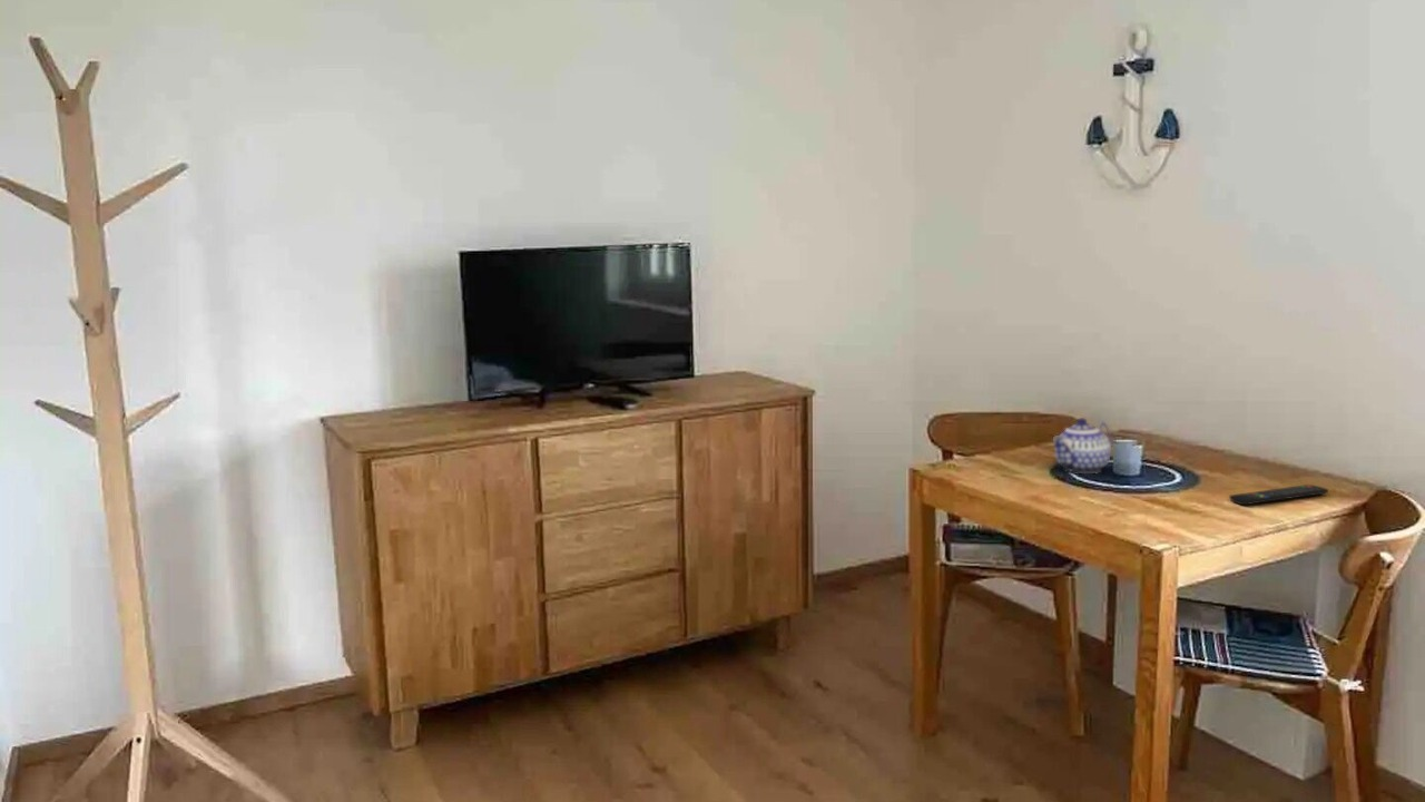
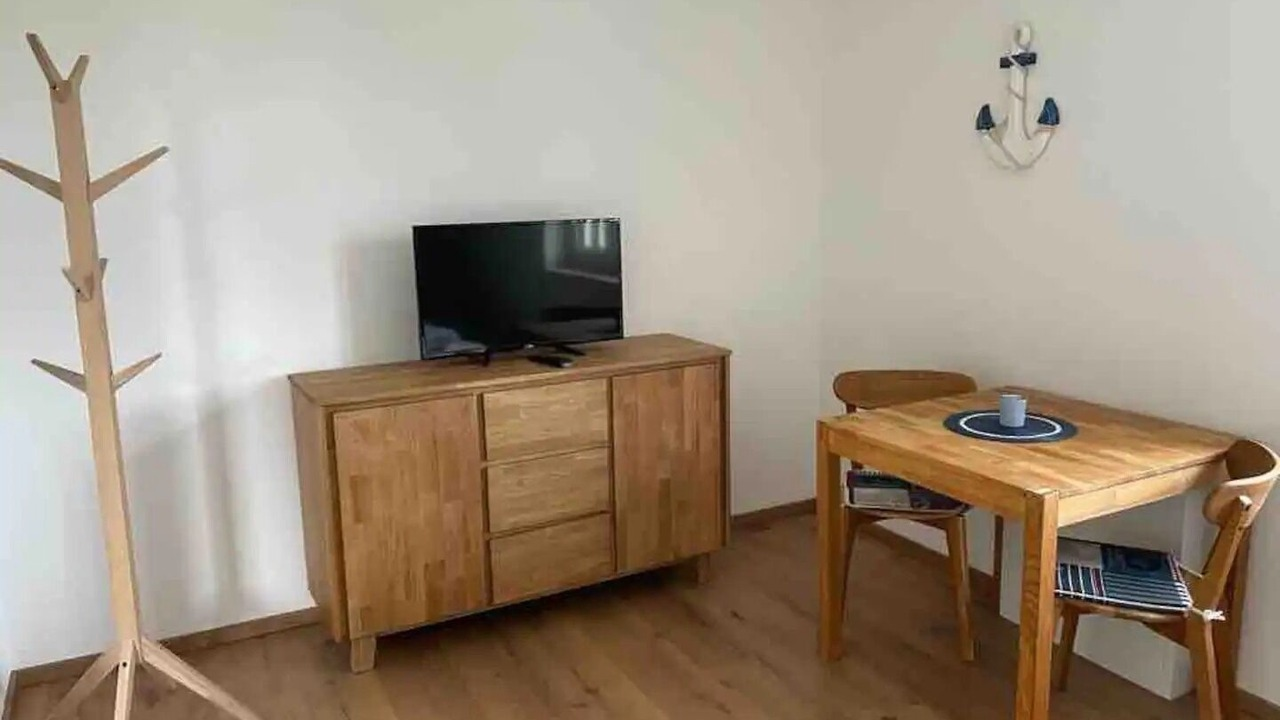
- remote control (1279, 495)
- teapot (1083, 443)
